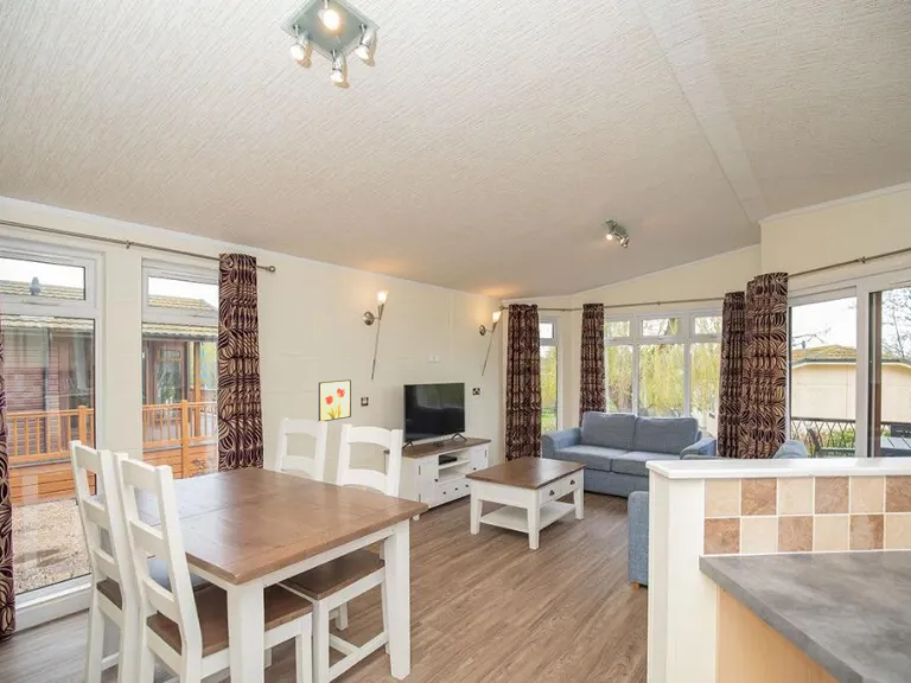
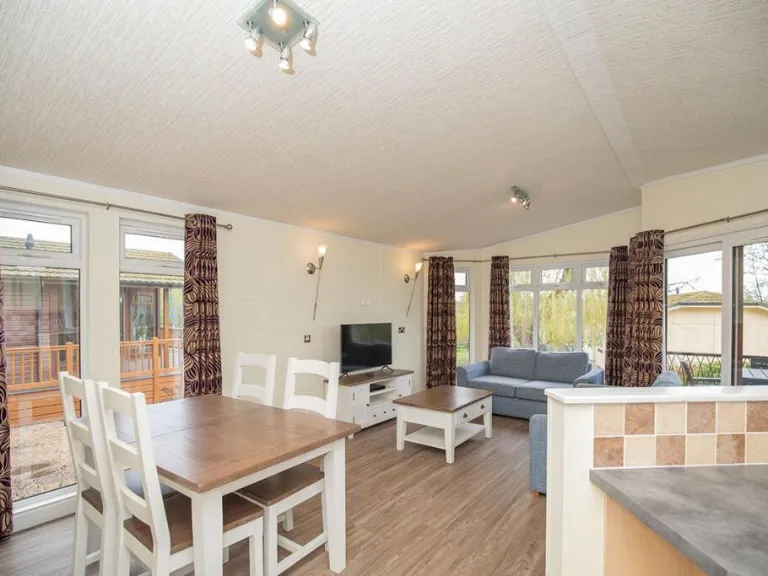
- wall art (335, 400)
